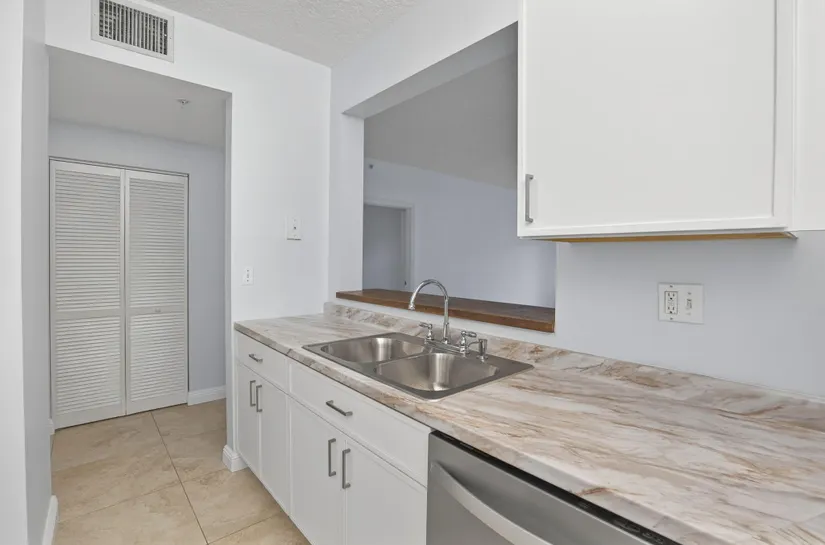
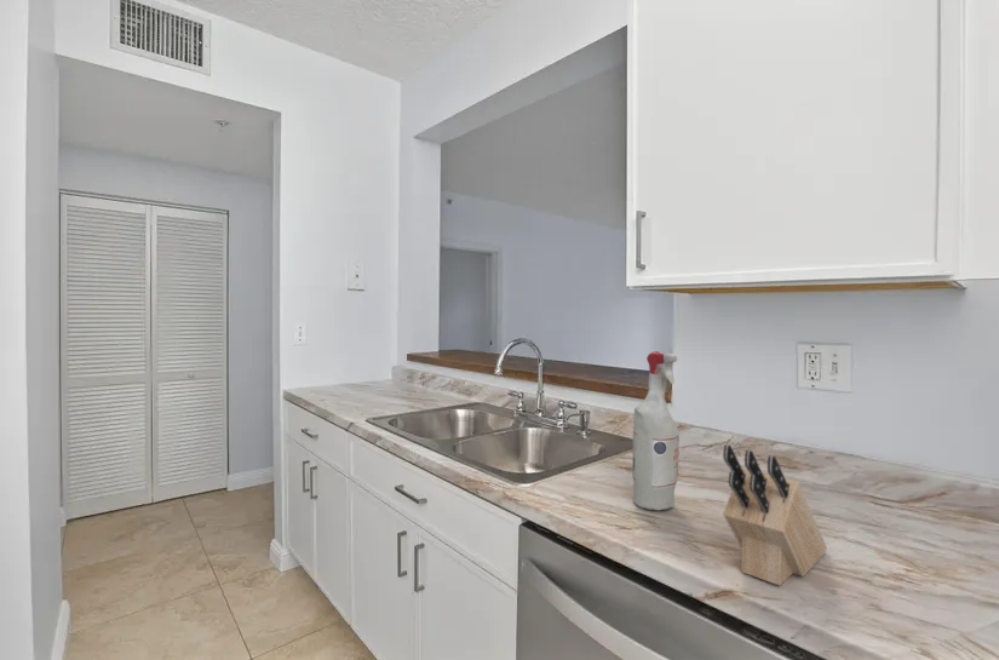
+ spray bottle (658, 429)
+ knife block (774, 503)
